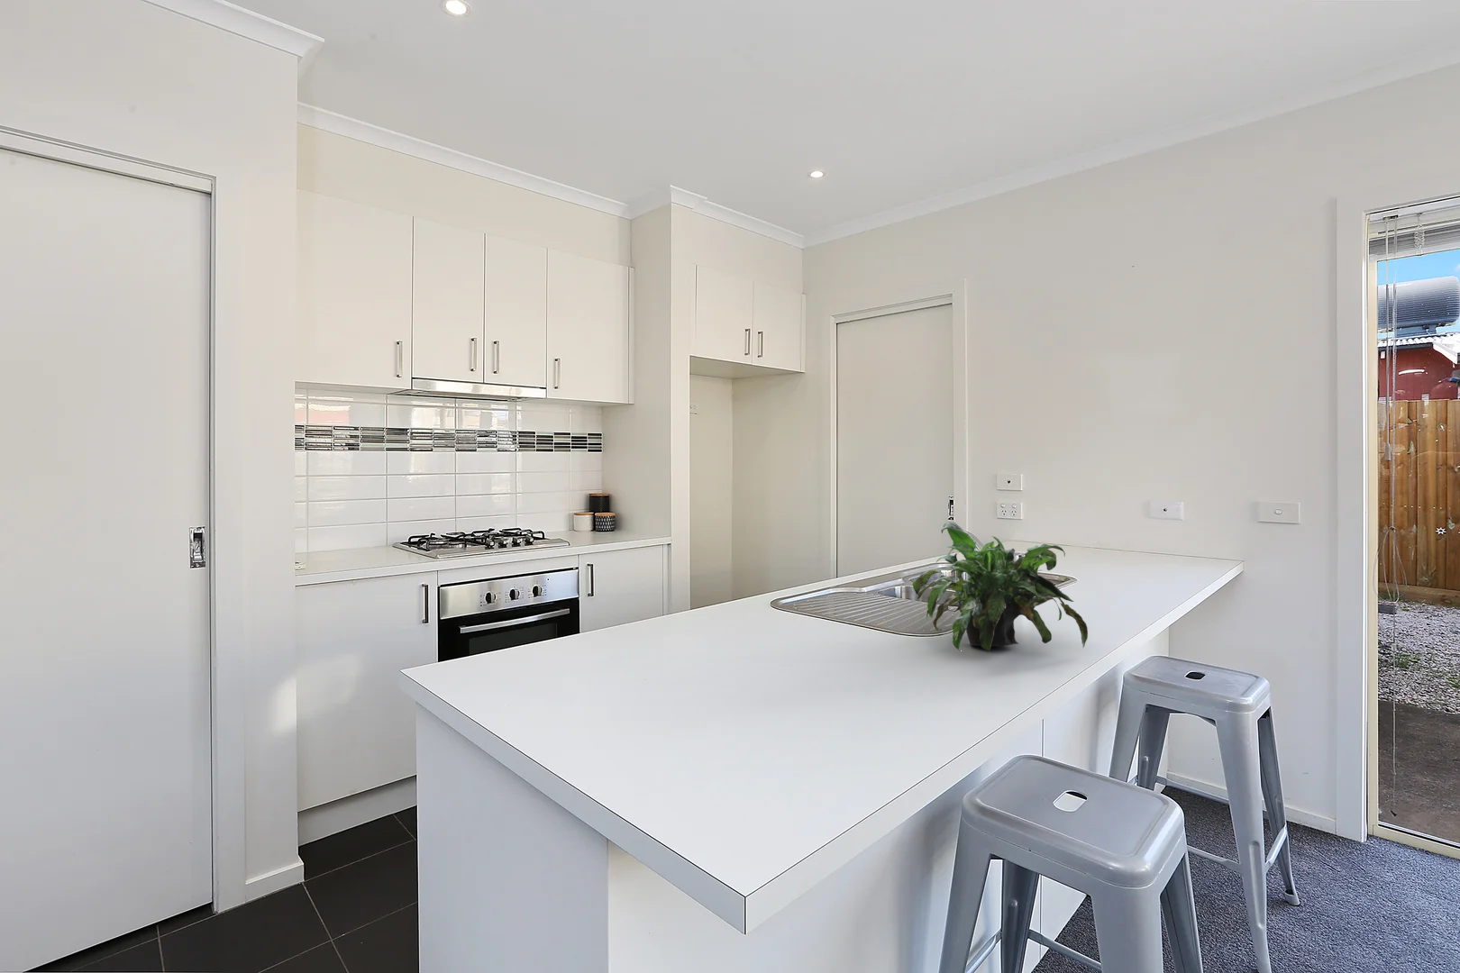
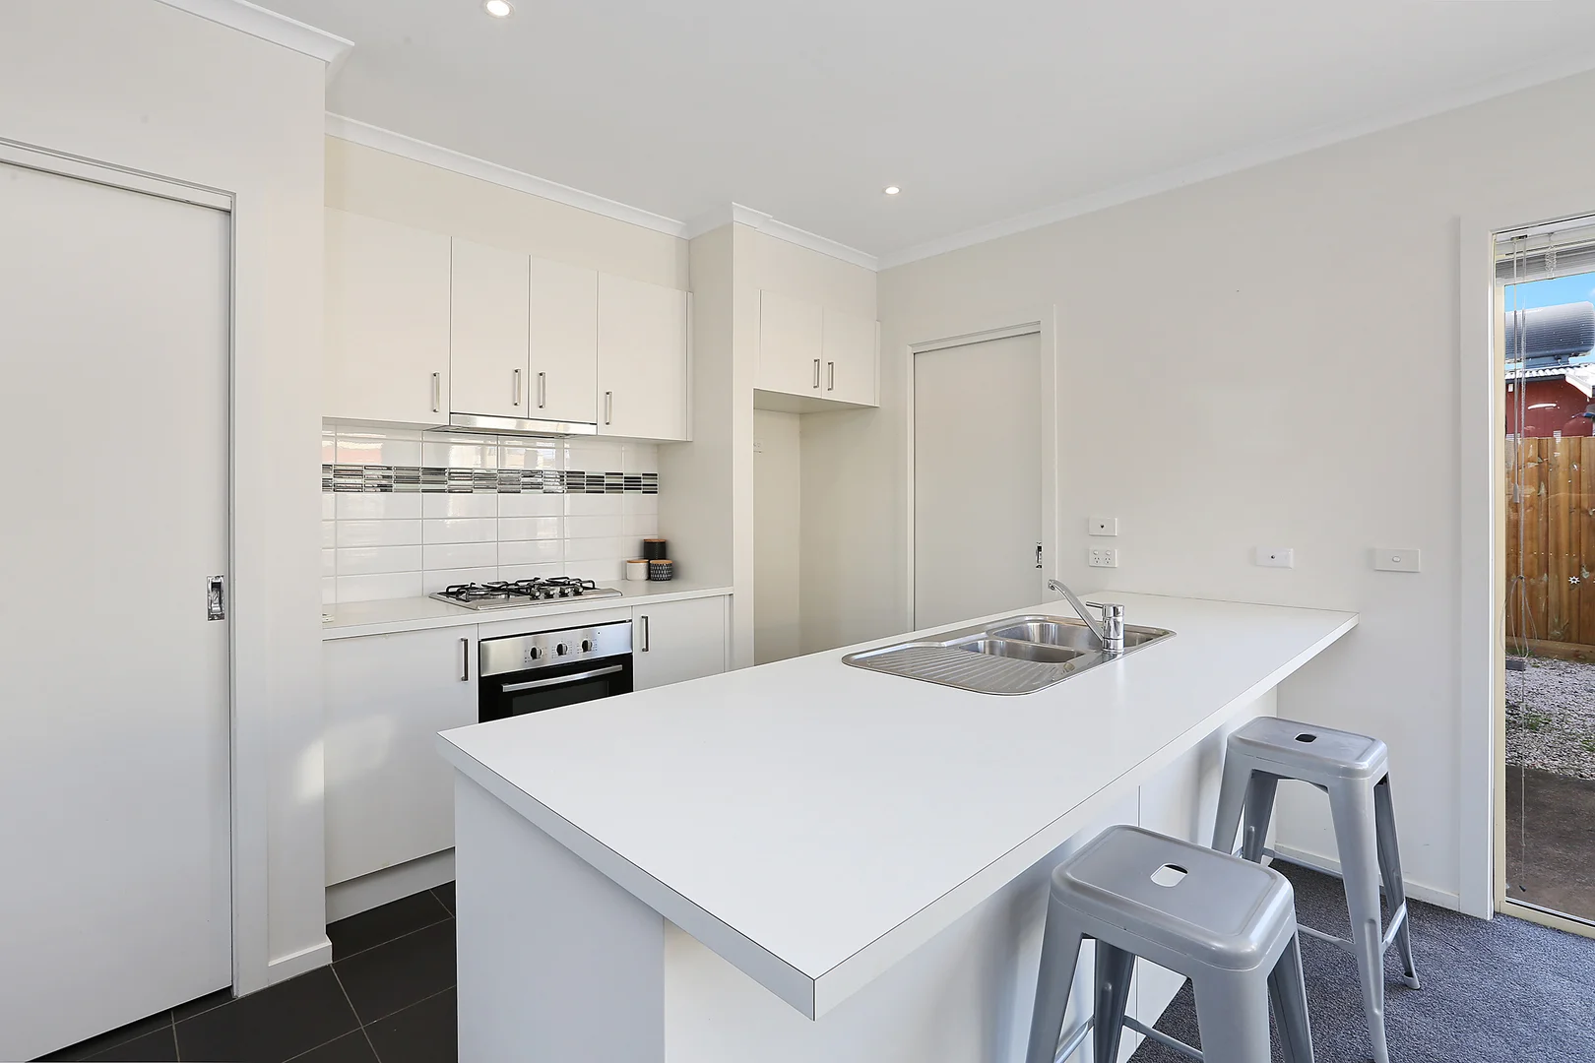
- potted plant (982, 583)
